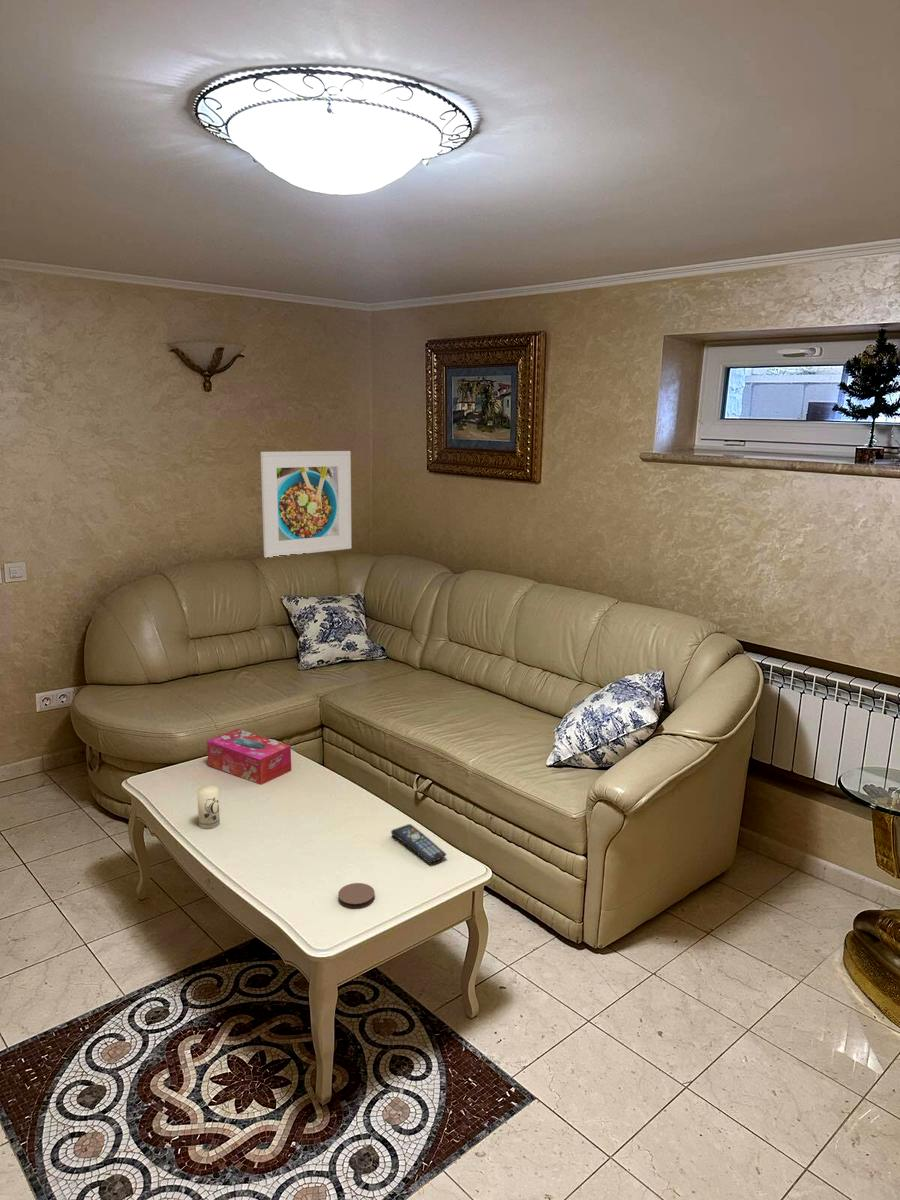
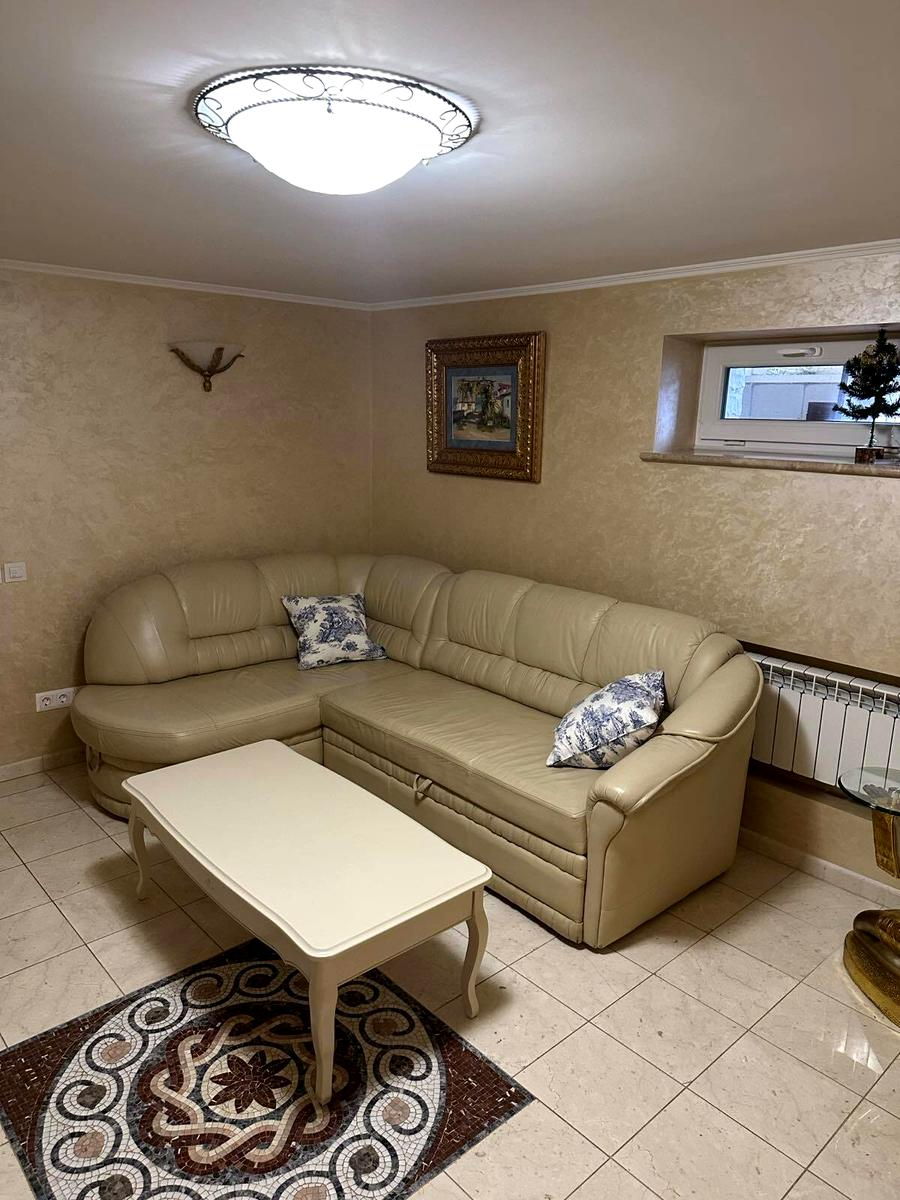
- remote control (417, 842)
- coaster (356, 895)
- candle (208, 807)
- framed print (308, 502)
- tissue box (248, 755)
